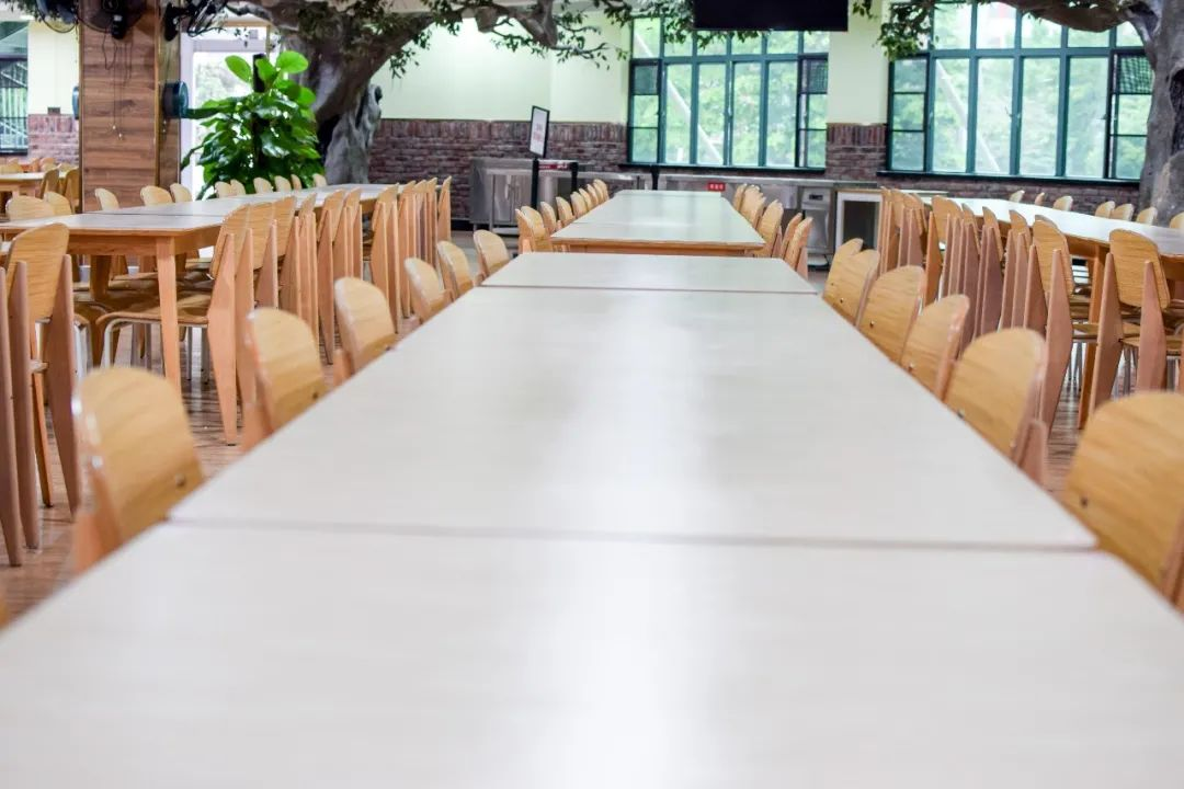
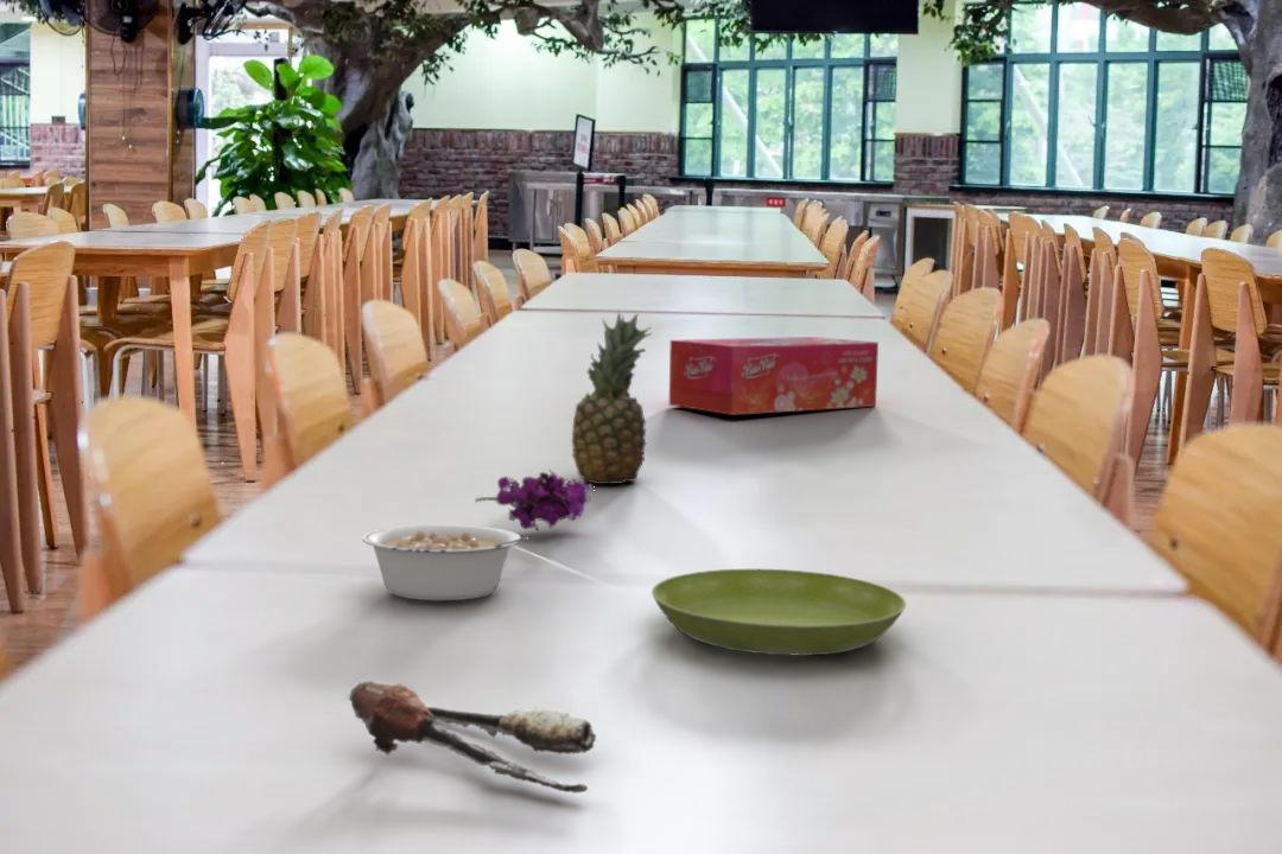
+ flower (534, 503)
+ spoon (456, 710)
+ saucer (776, 612)
+ tissue box (774, 372)
+ fruit (610, 396)
+ legume (448, 557)
